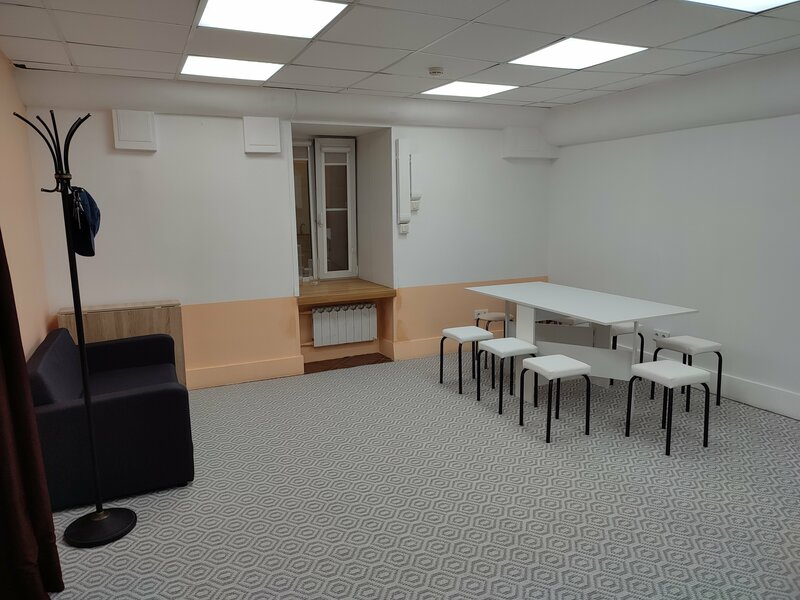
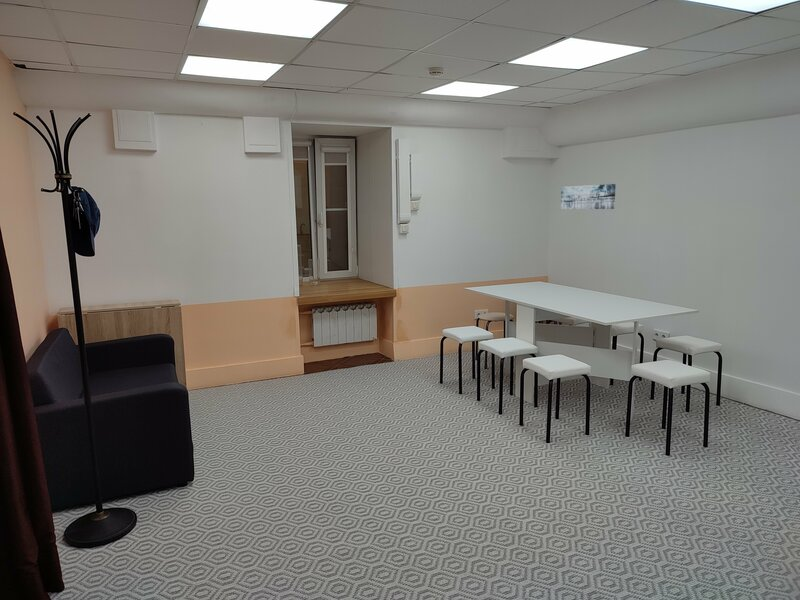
+ wall art (586, 197)
